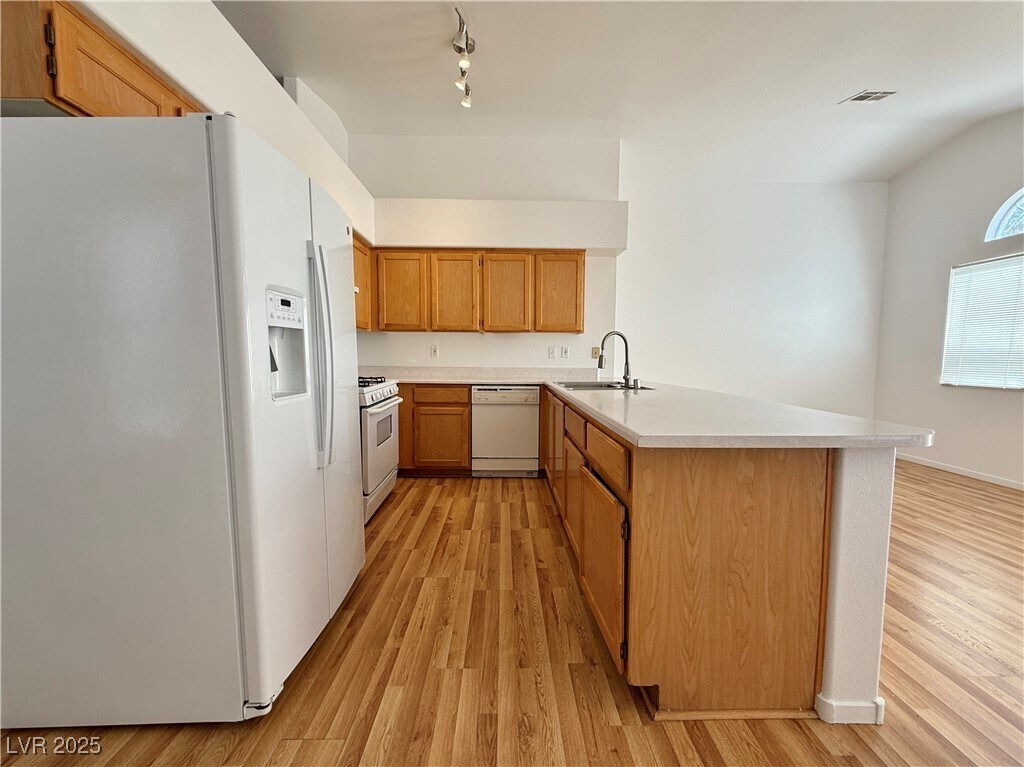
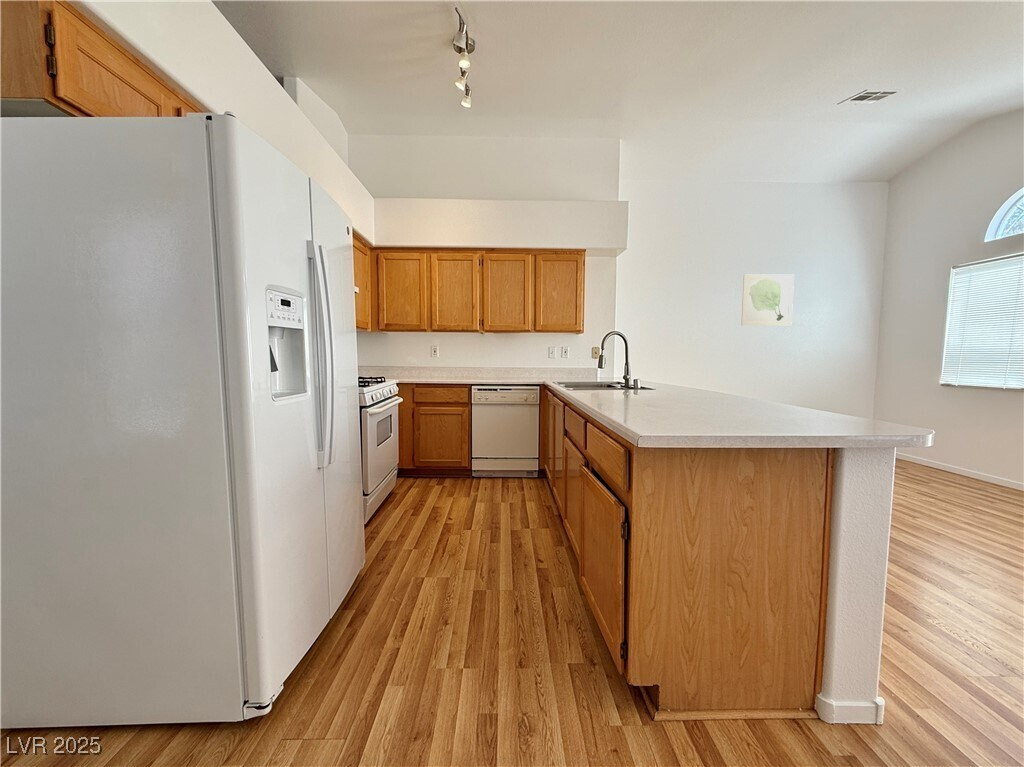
+ wall art (767, 300)
